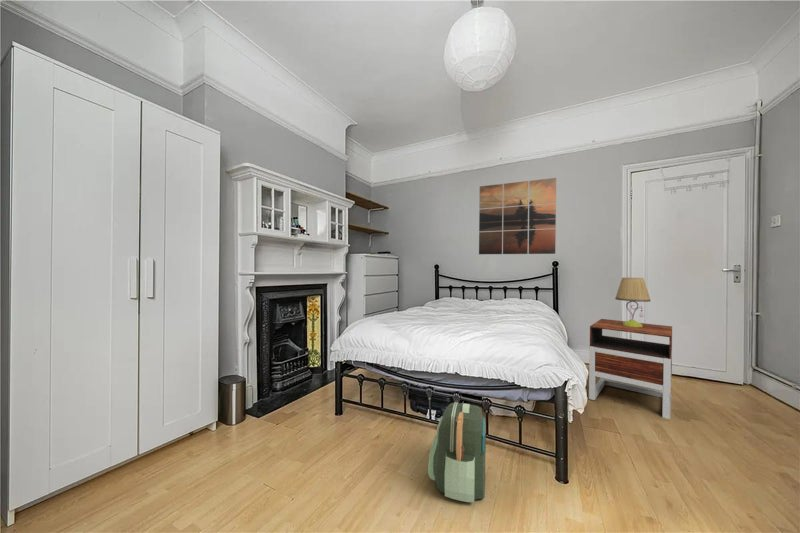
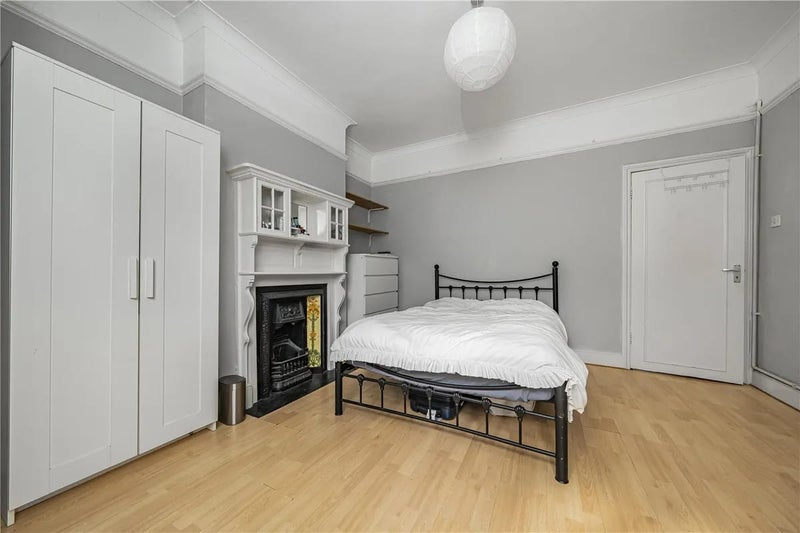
- table lamp (632, 301)
- nightstand (630, 362)
- wall art (515, 218)
- backpack (456, 442)
